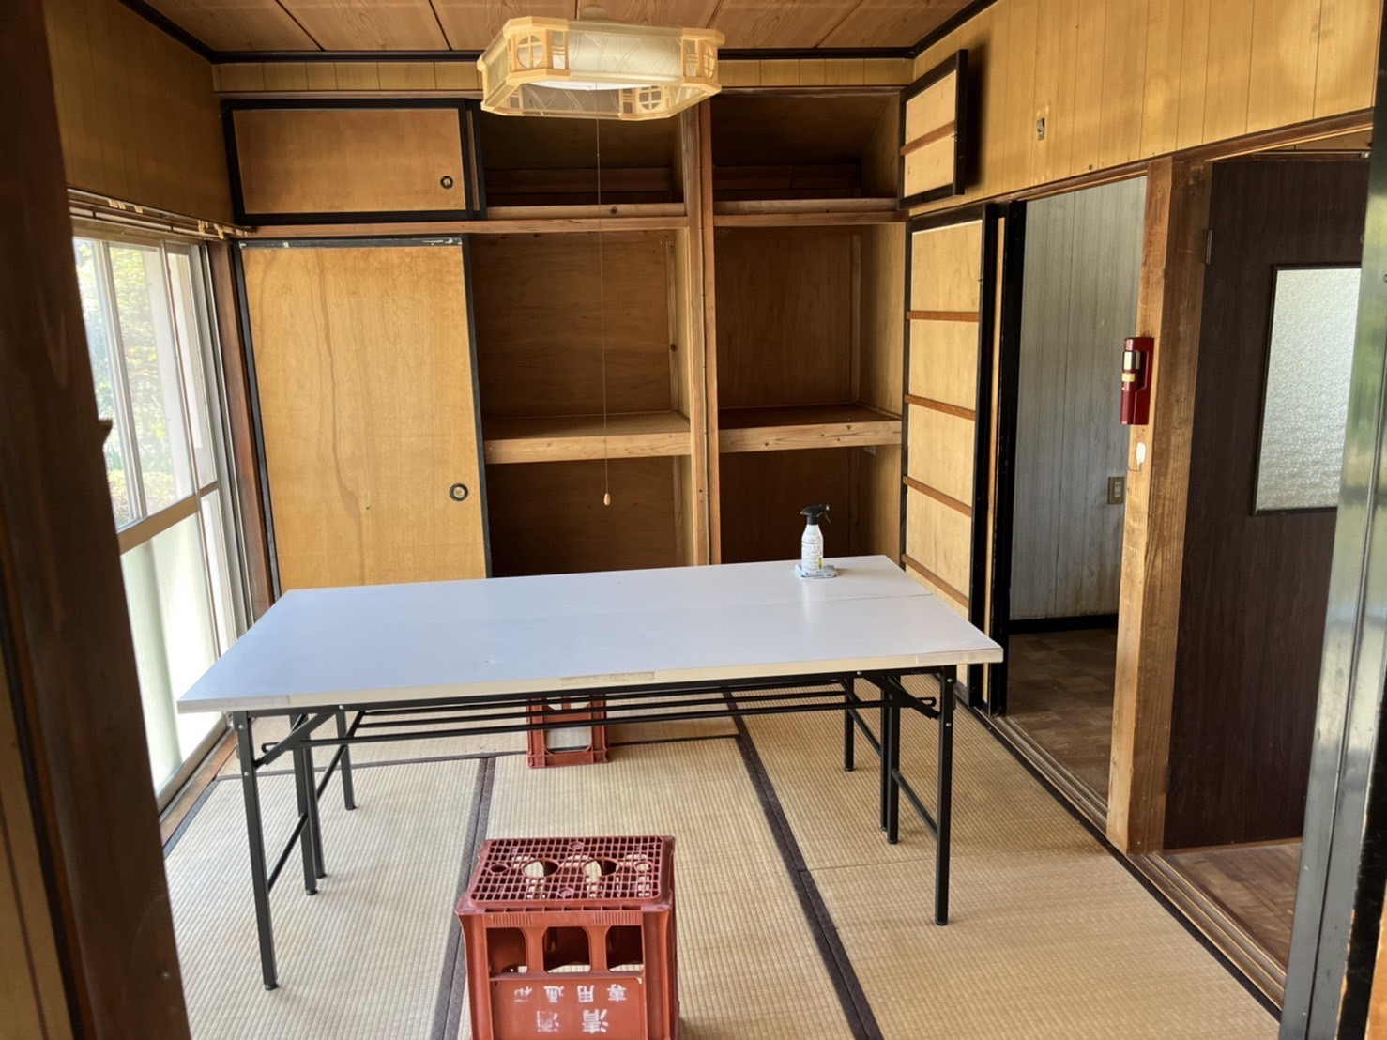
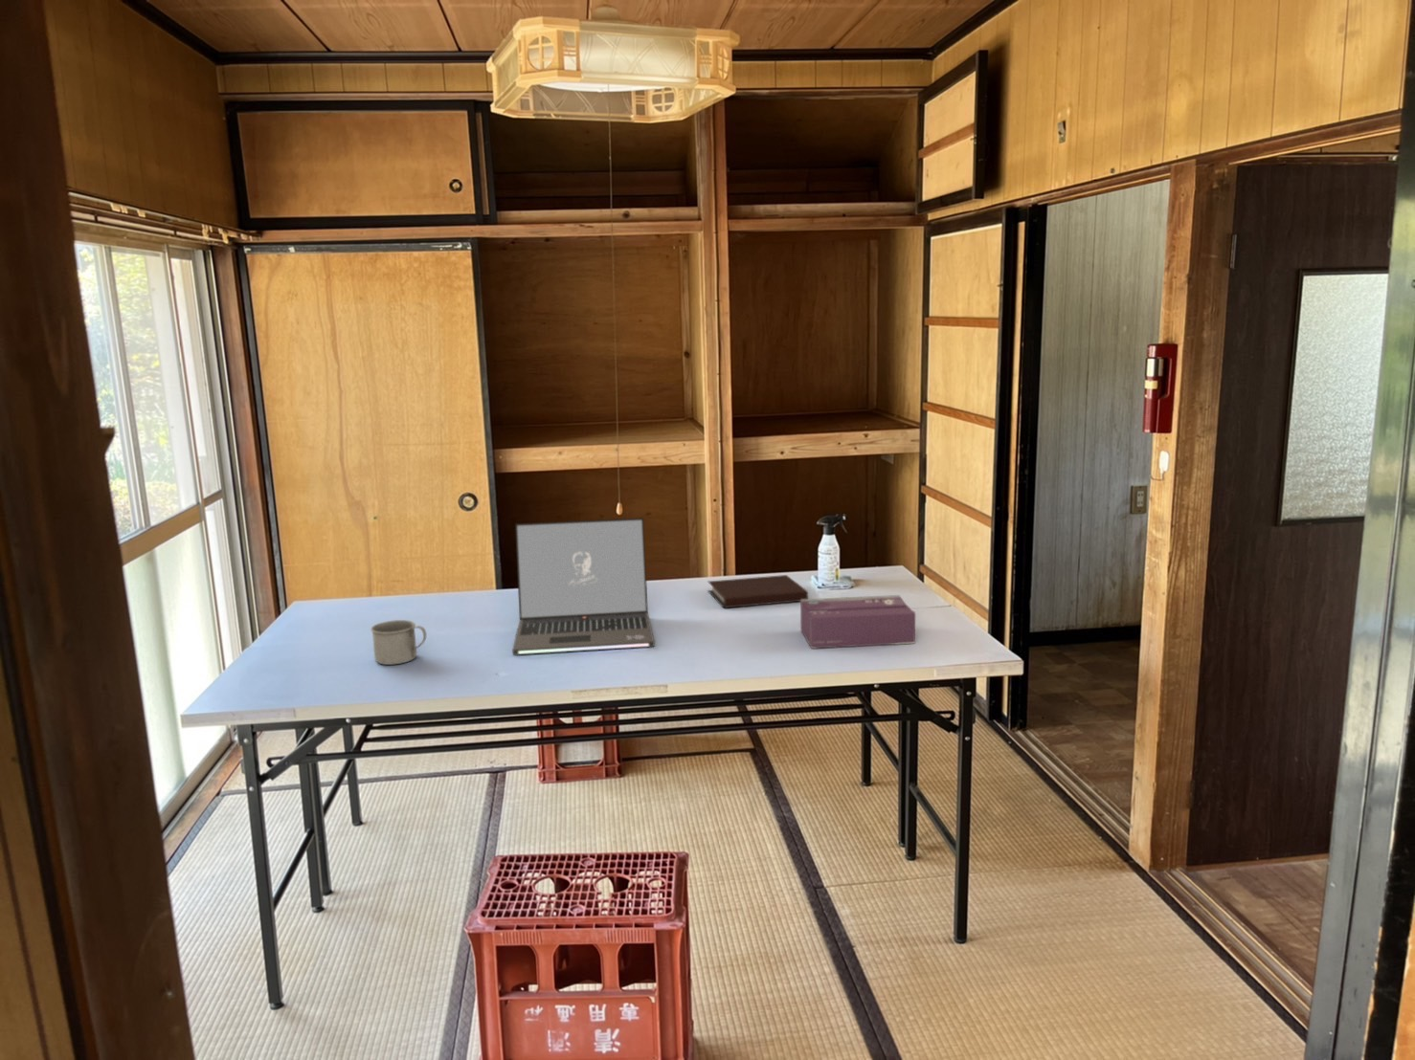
+ laptop (582, 582)
+ notebook (757, 590)
+ tissue box (856, 620)
+ mug (398, 641)
